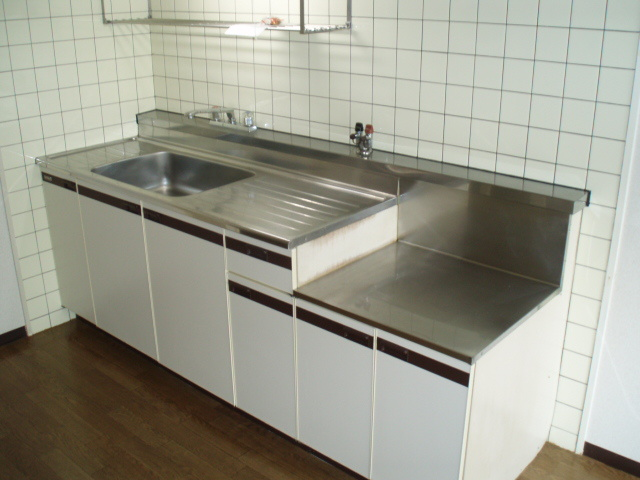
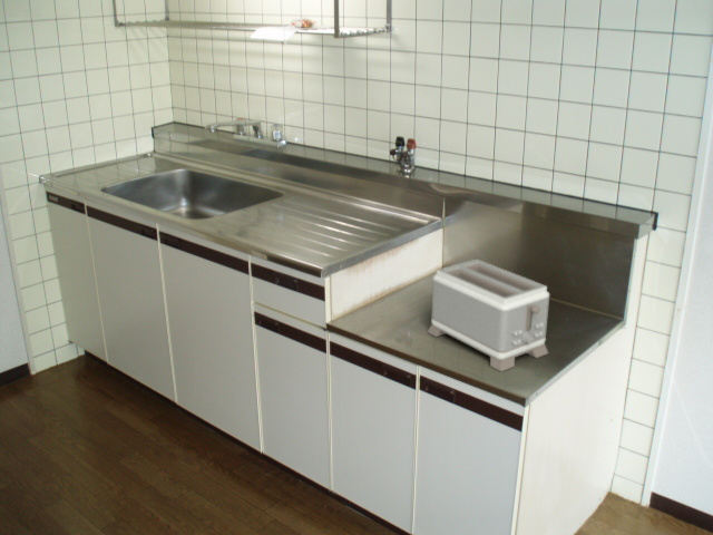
+ toaster (491, 312)
